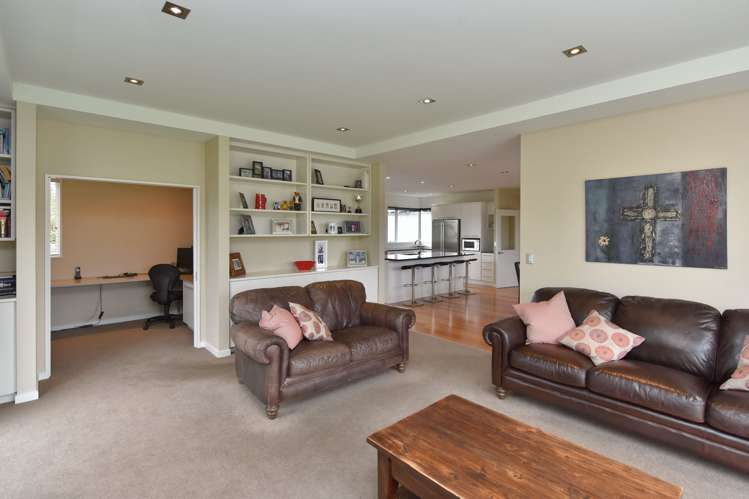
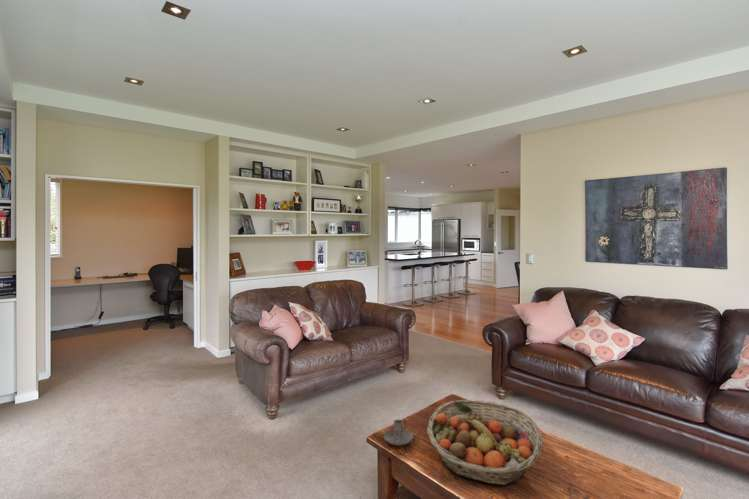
+ candle holder (399, 429)
+ fruit basket (482, 439)
